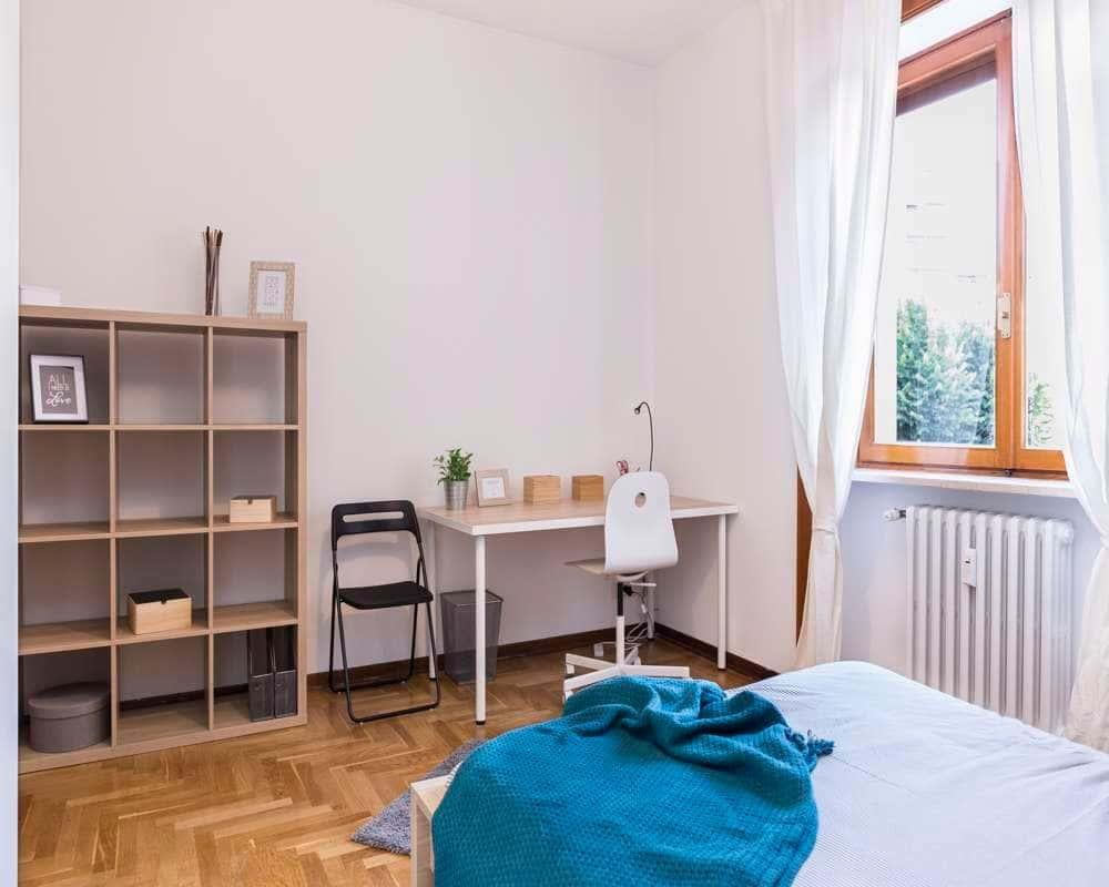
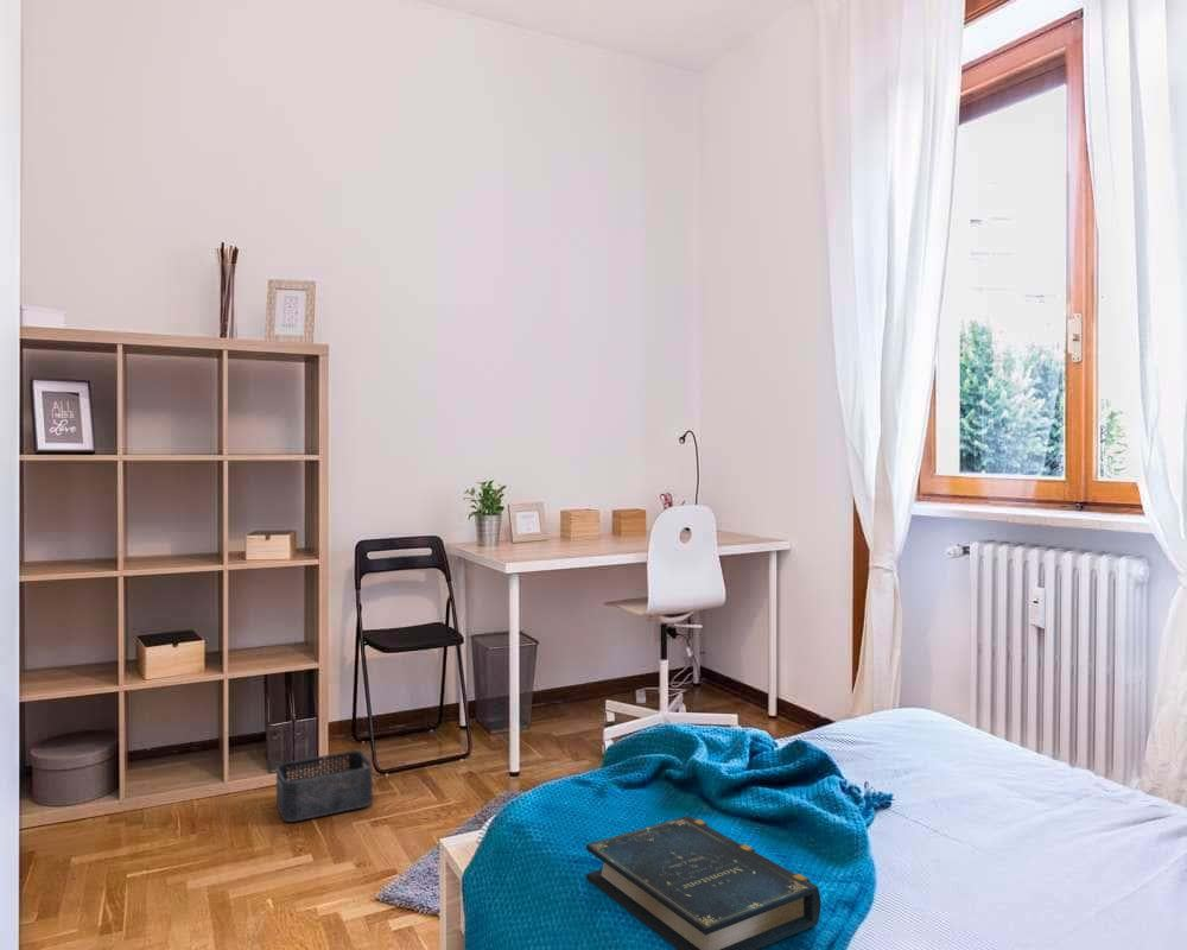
+ storage bin (324, 784)
+ book (698, 881)
